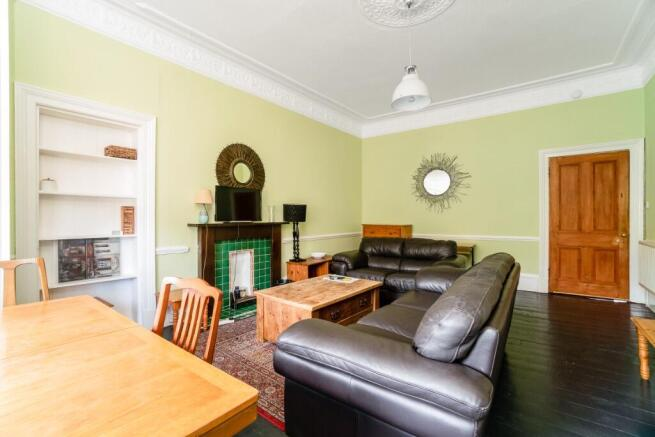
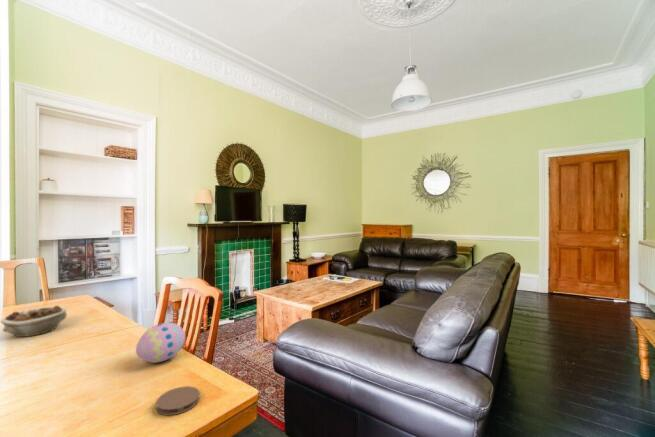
+ coaster (178, 399)
+ succulent planter (35, 318)
+ decorative egg (161, 342)
